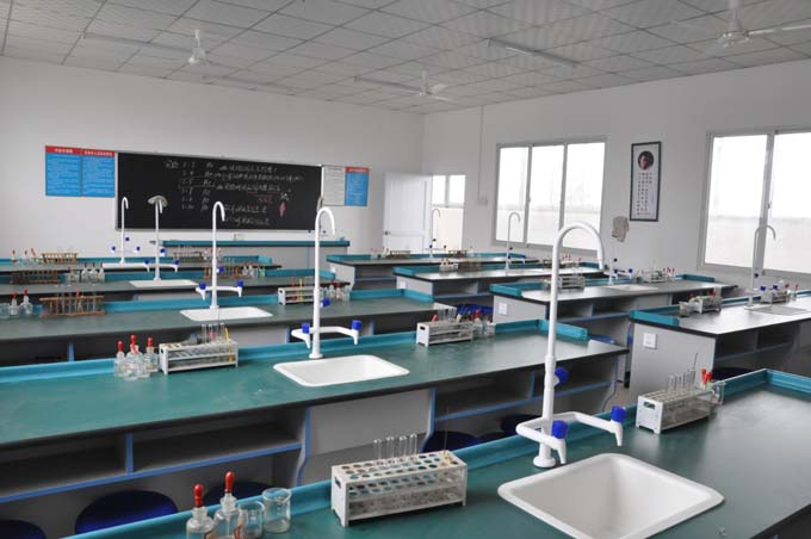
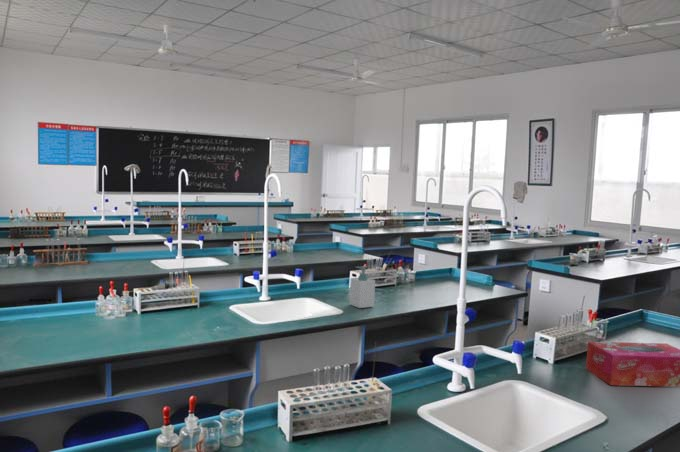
+ tissue box (639, 363)
+ soap bottle (362, 285)
